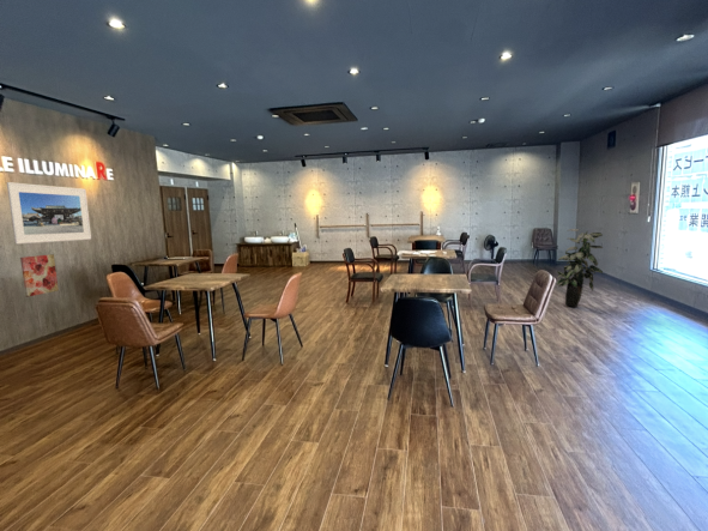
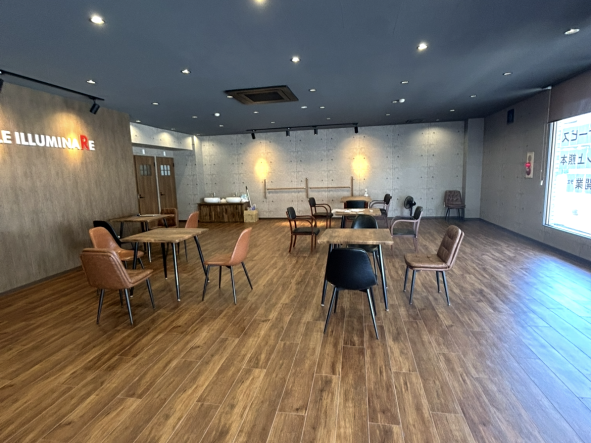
- wall art (40, 274)
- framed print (53, 213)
- indoor plant (576, 267)
